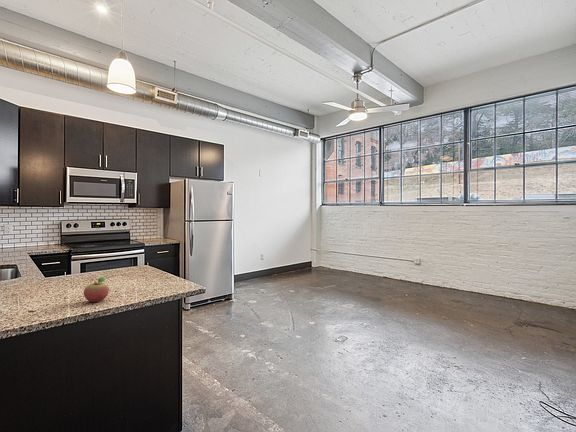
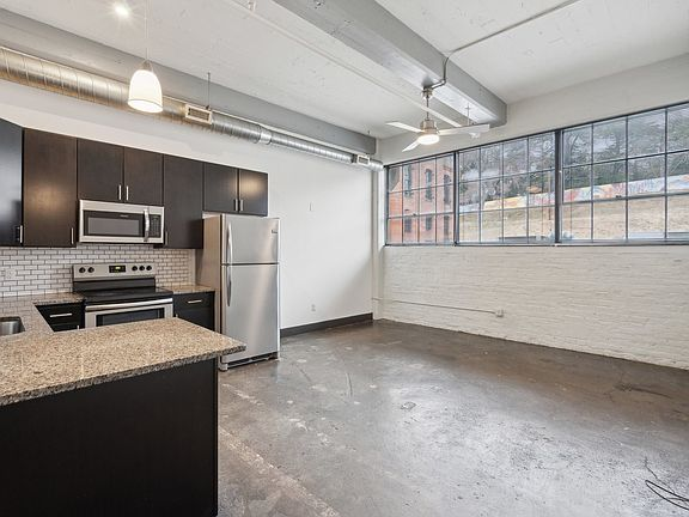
- fruit (96, 289)
